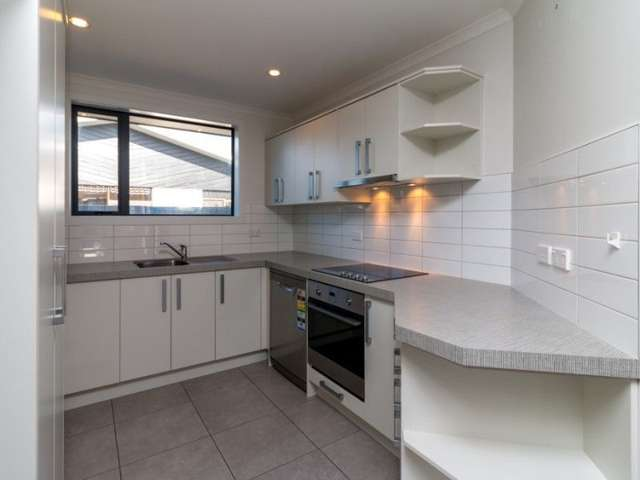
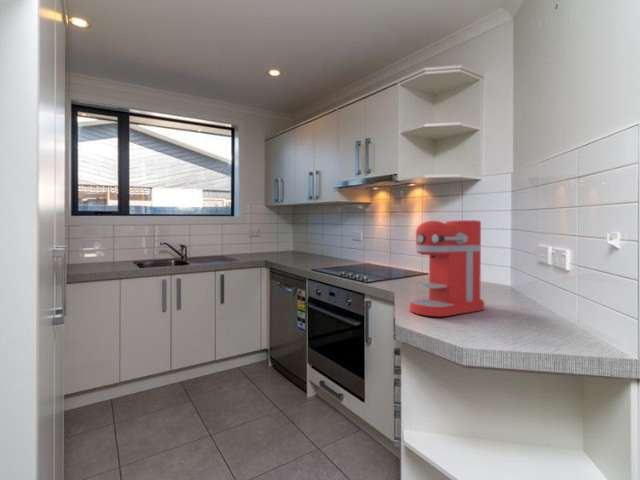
+ coffee maker (447, 265)
